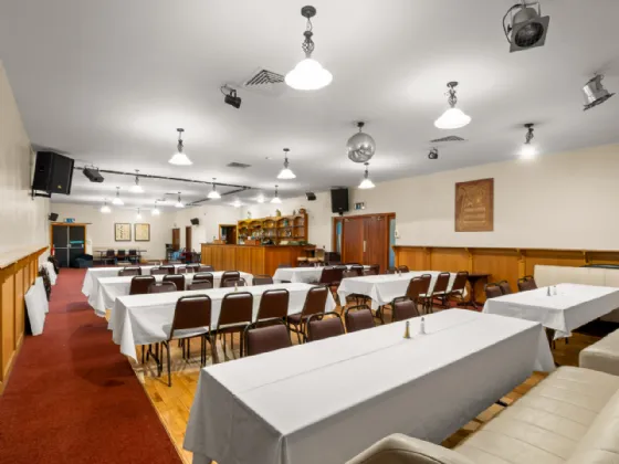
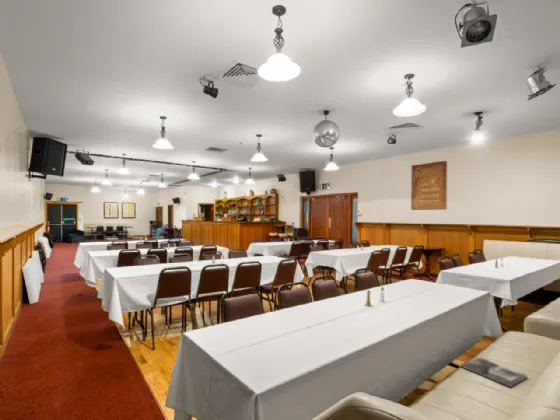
+ magazine (492, 370)
